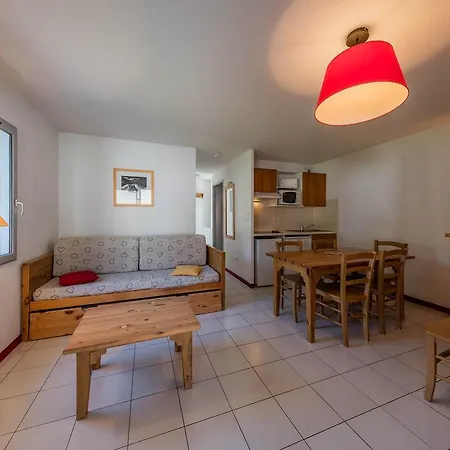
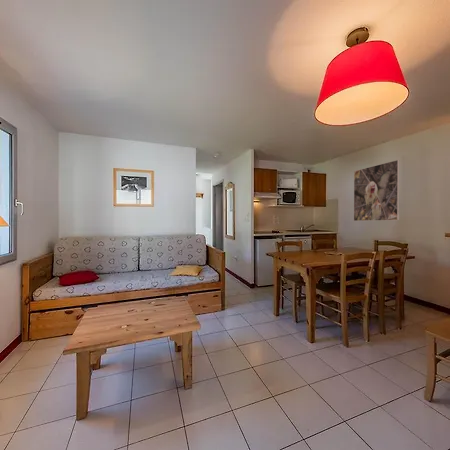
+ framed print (374, 193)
